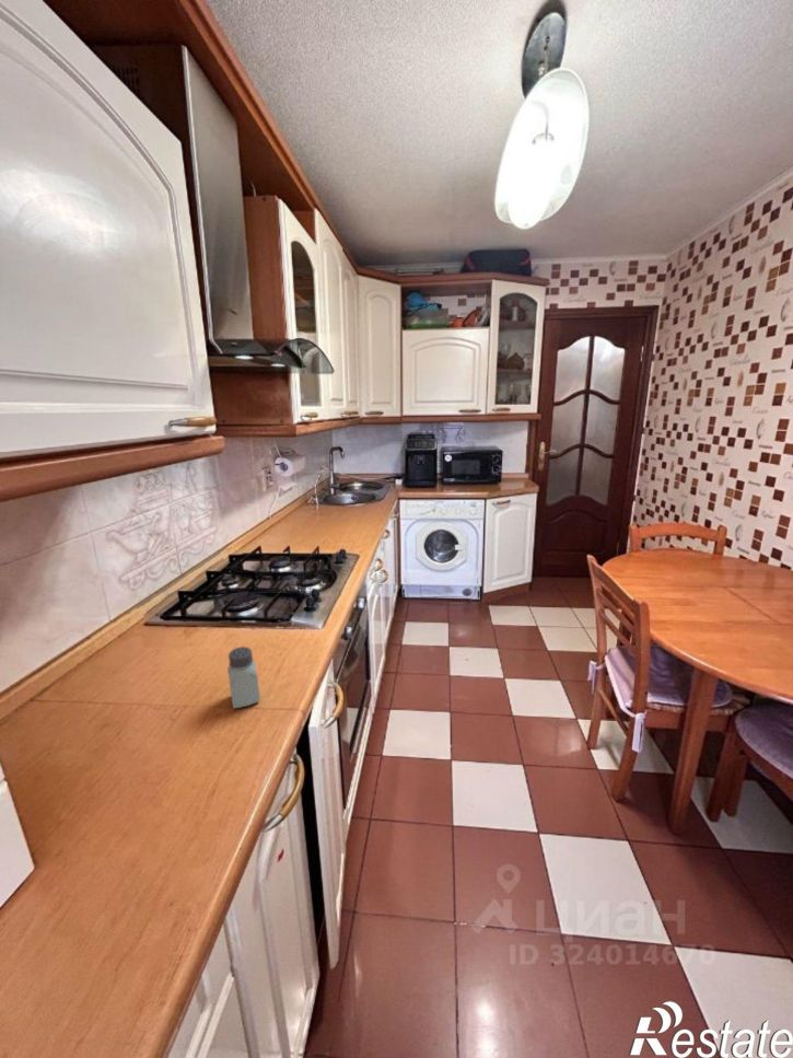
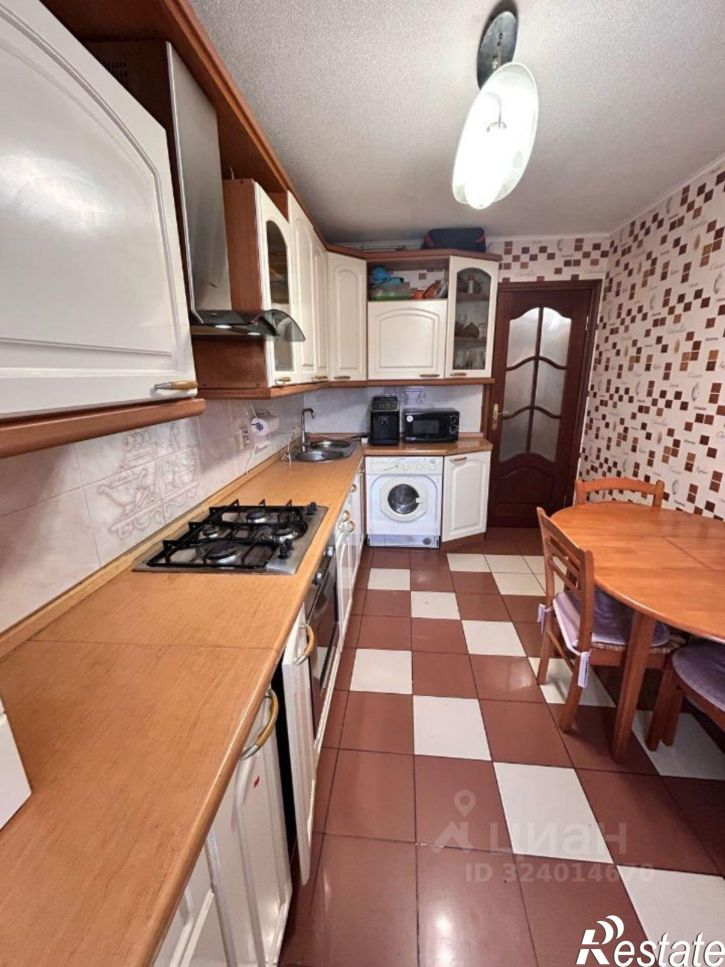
- saltshaker (242, 675)
